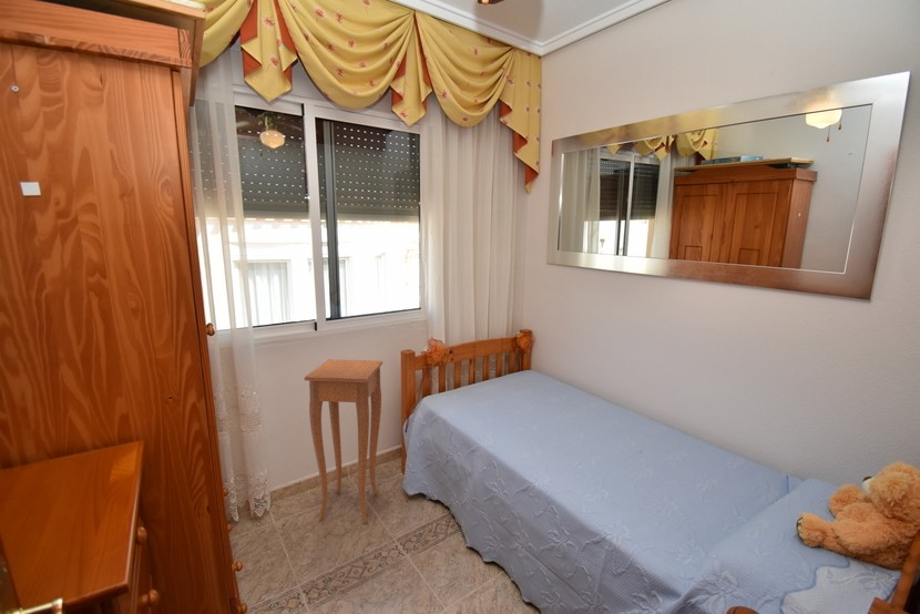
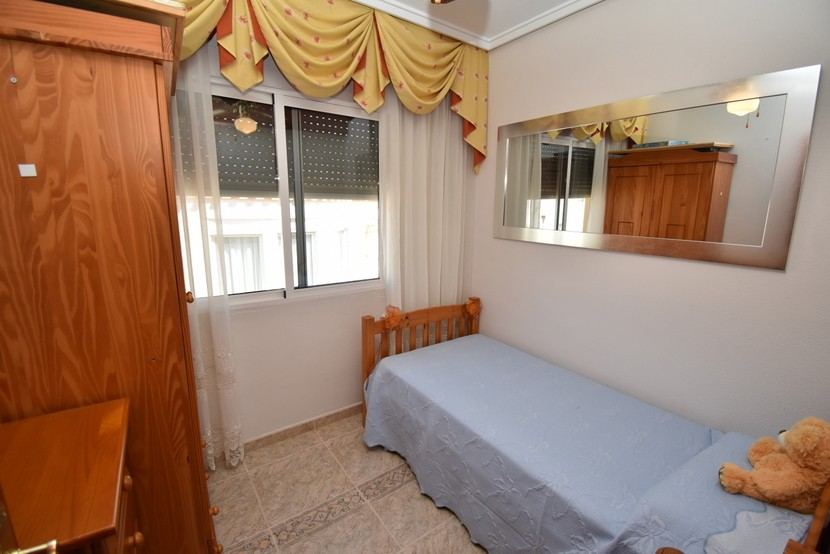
- side table (339, 439)
